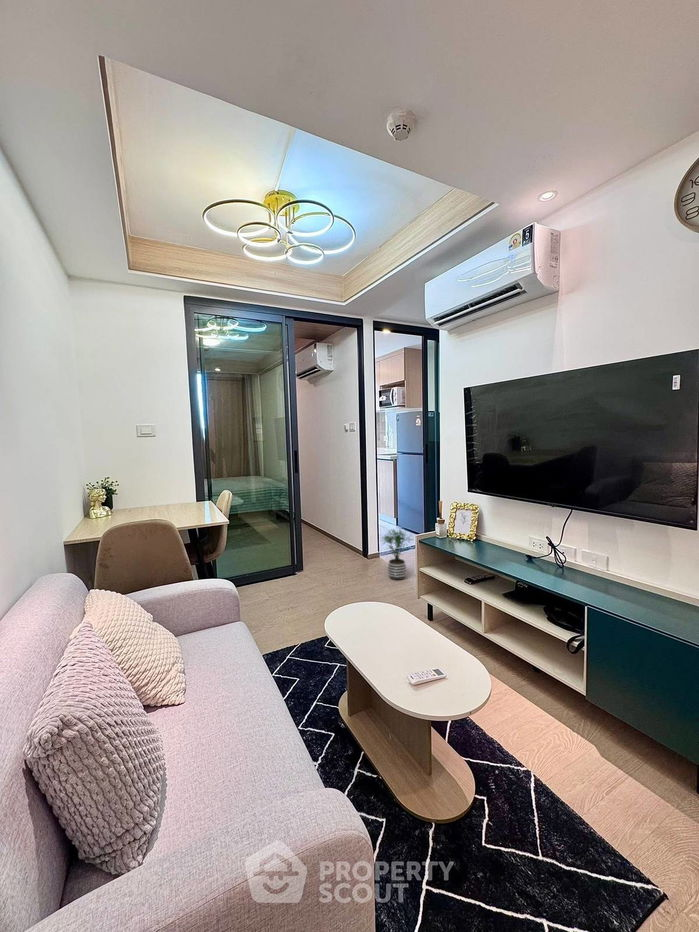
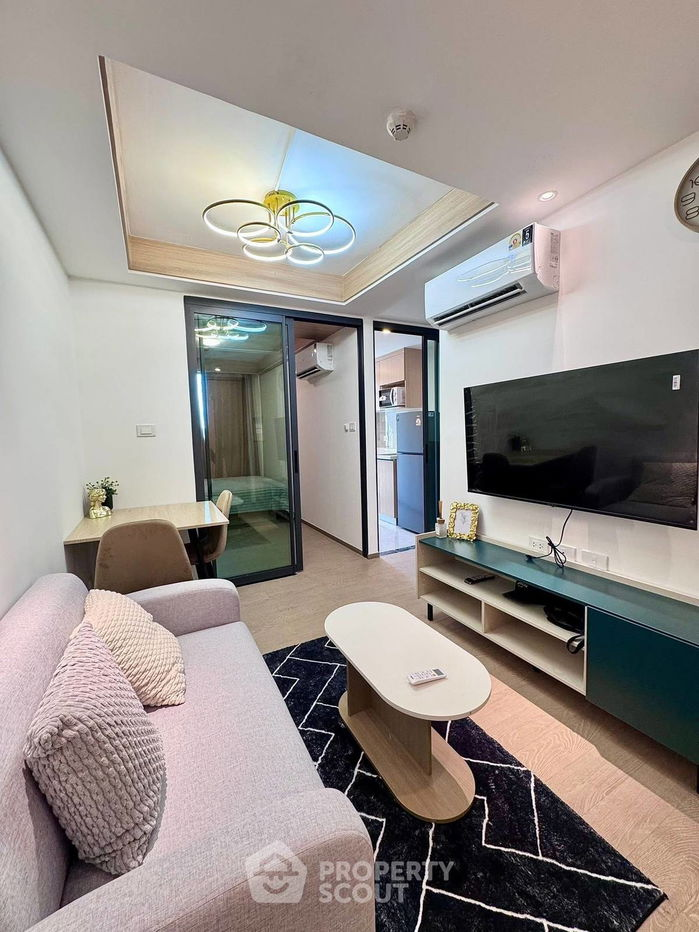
- potted plant (394, 553)
